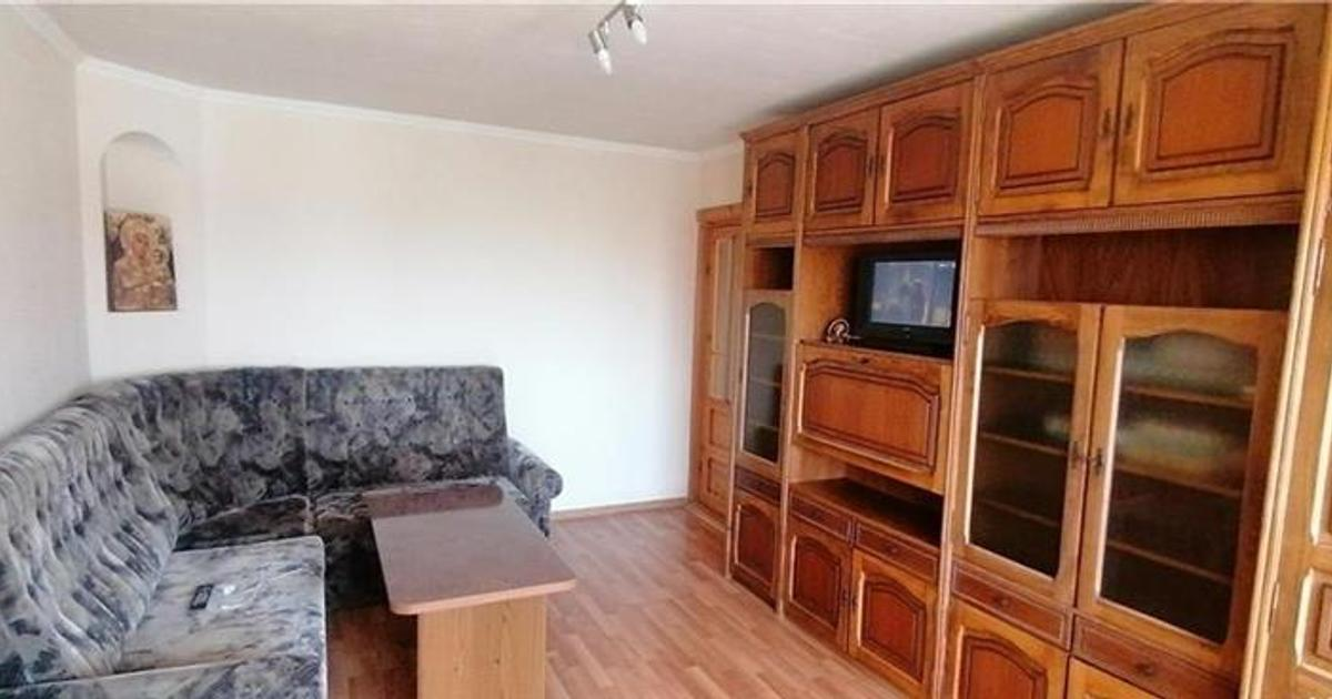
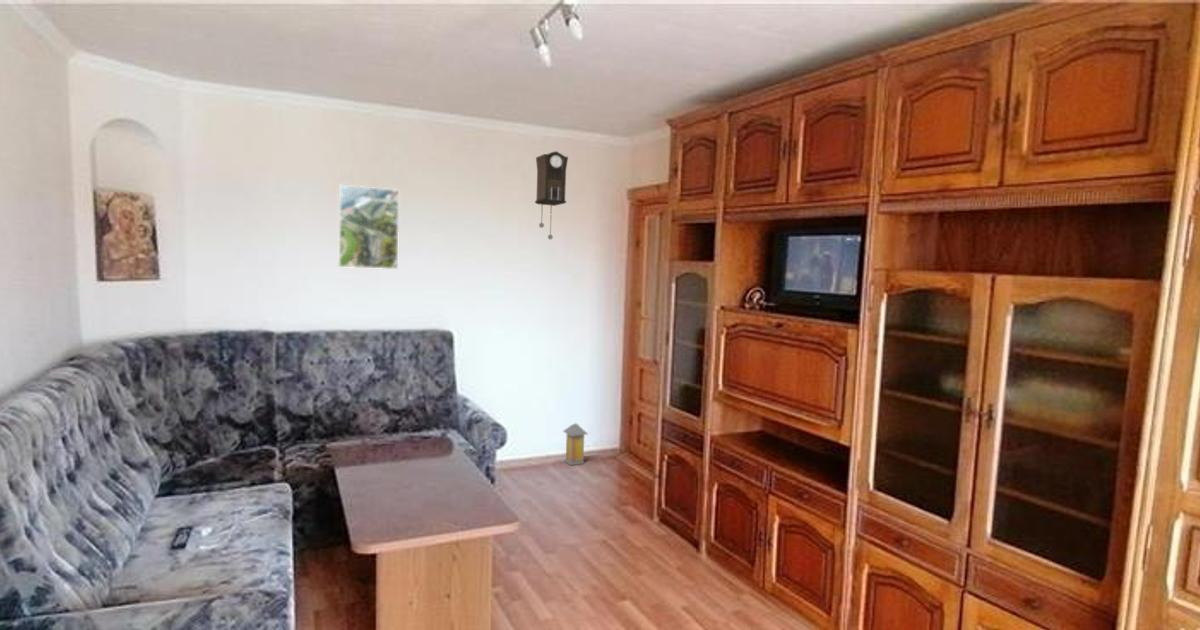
+ pendulum clock (550, 196)
+ lantern (575, 442)
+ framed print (369, 227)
